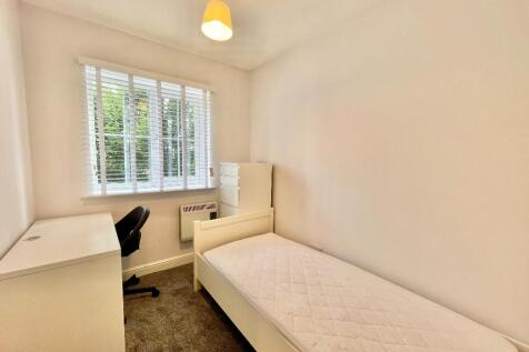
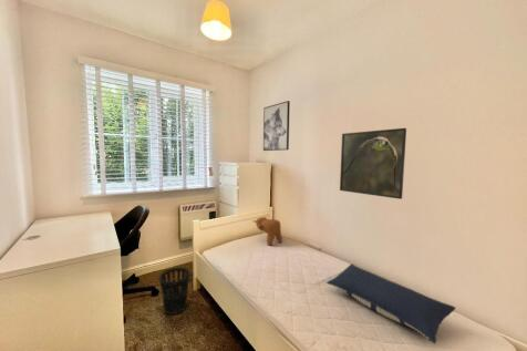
+ pillow (383, 293)
+ wall art (275, 127)
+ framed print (369, 163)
+ wastebasket (175, 290)
+ teddy bear (266, 228)
